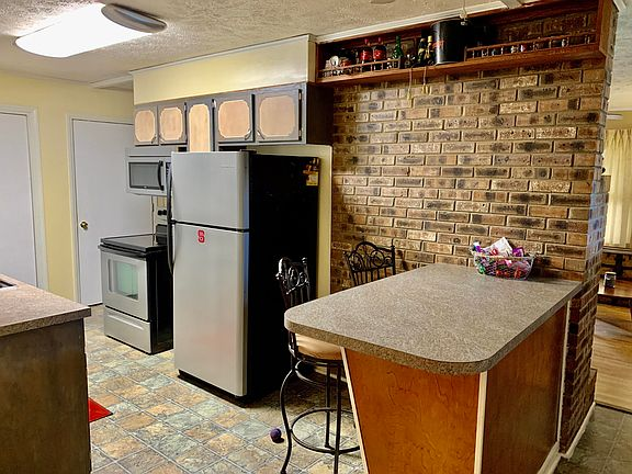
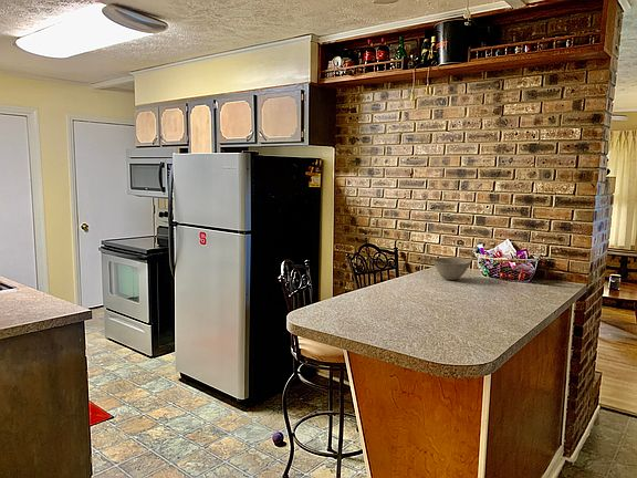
+ bowl (450, 269)
